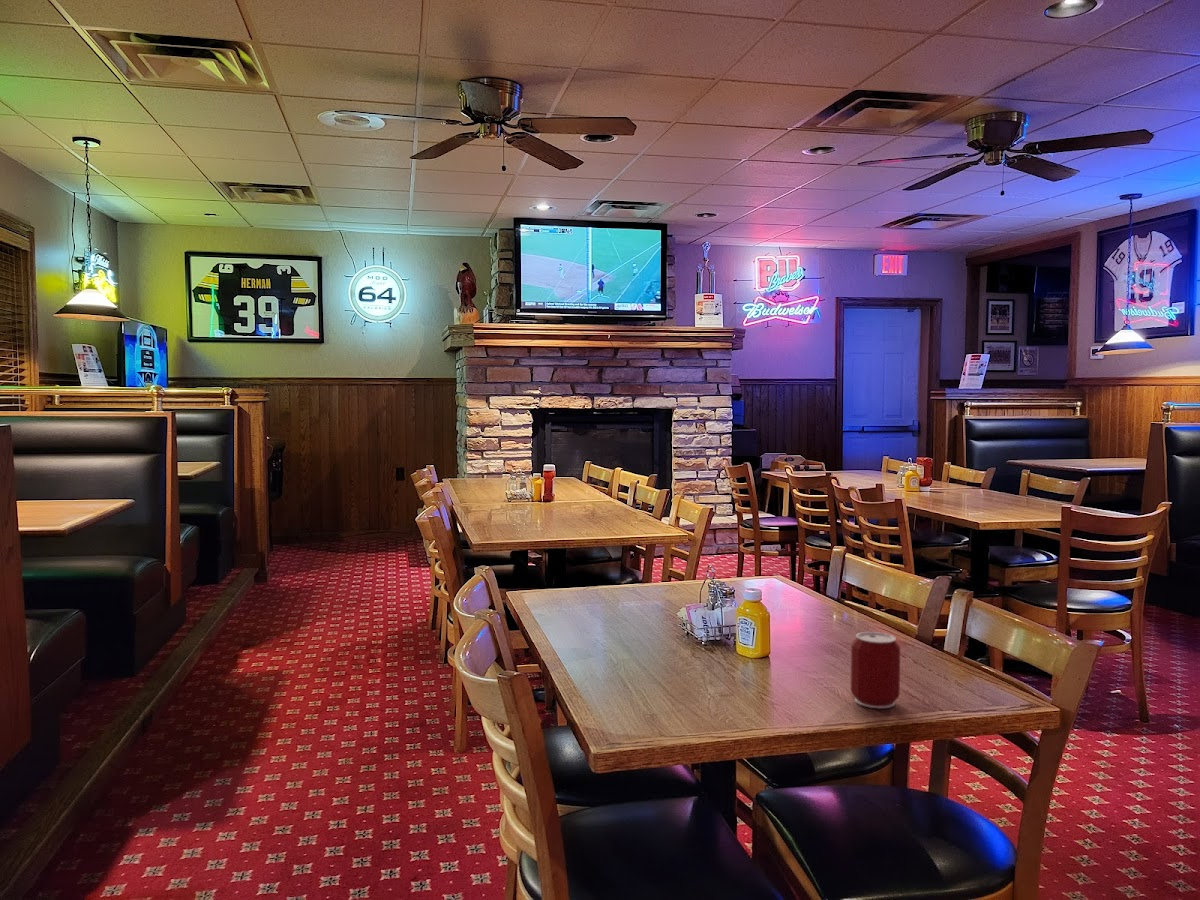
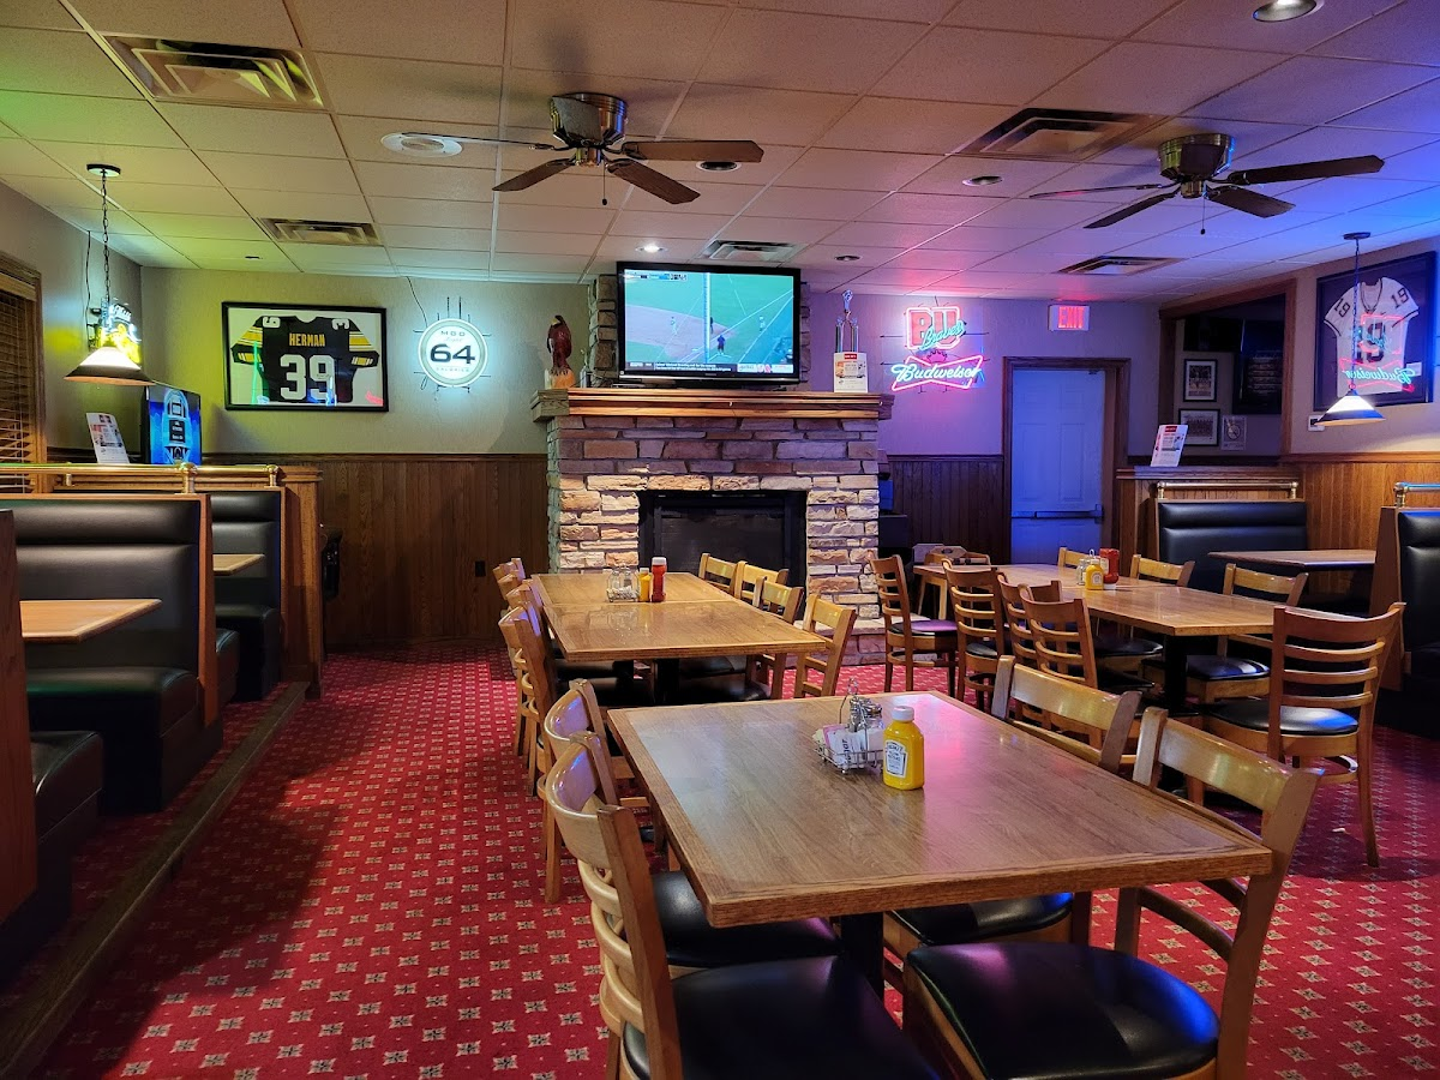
- can (875, 669)
